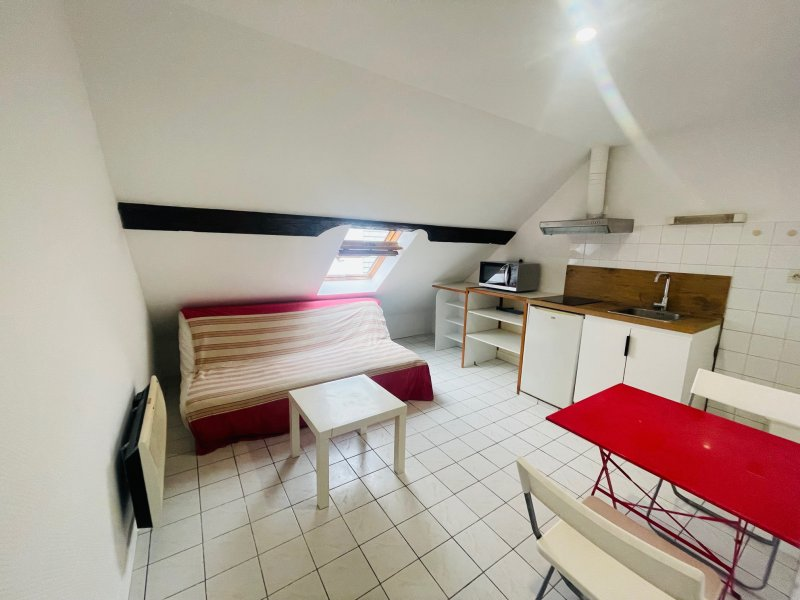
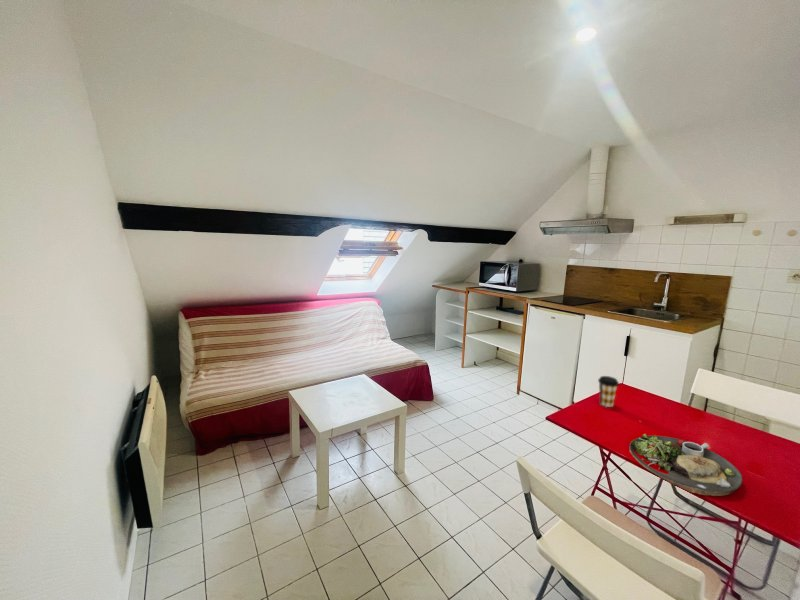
+ coffee cup (607, 391)
+ dinner plate (681, 455)
